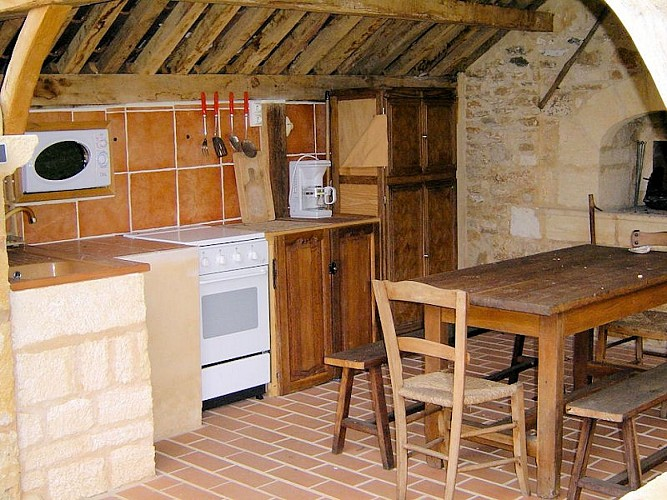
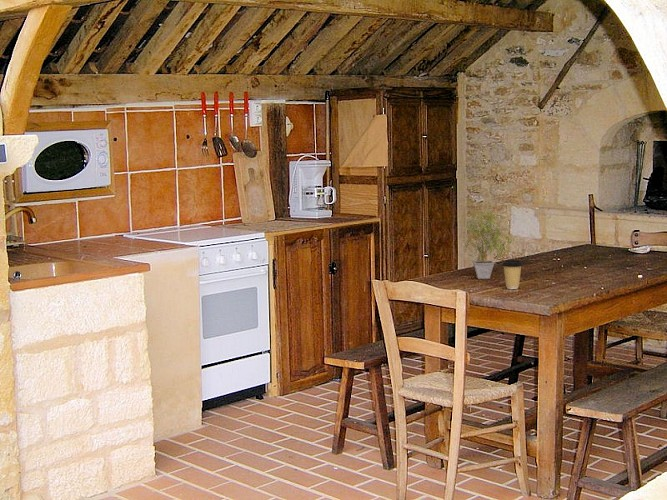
+ coffee cup (512, 274)
+ potted plant (486, 240)
